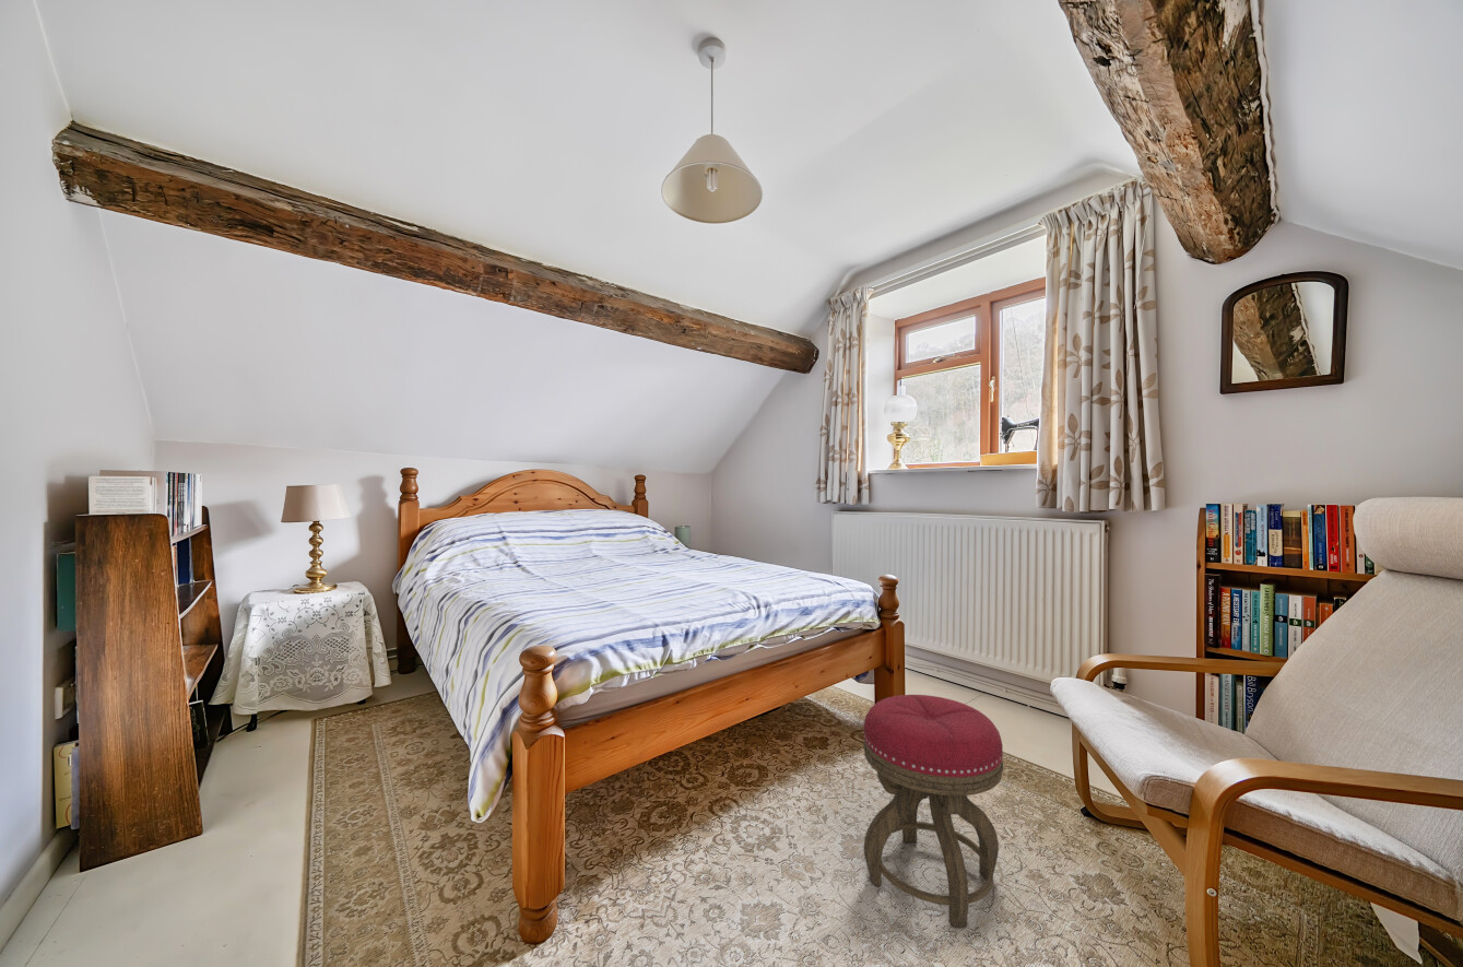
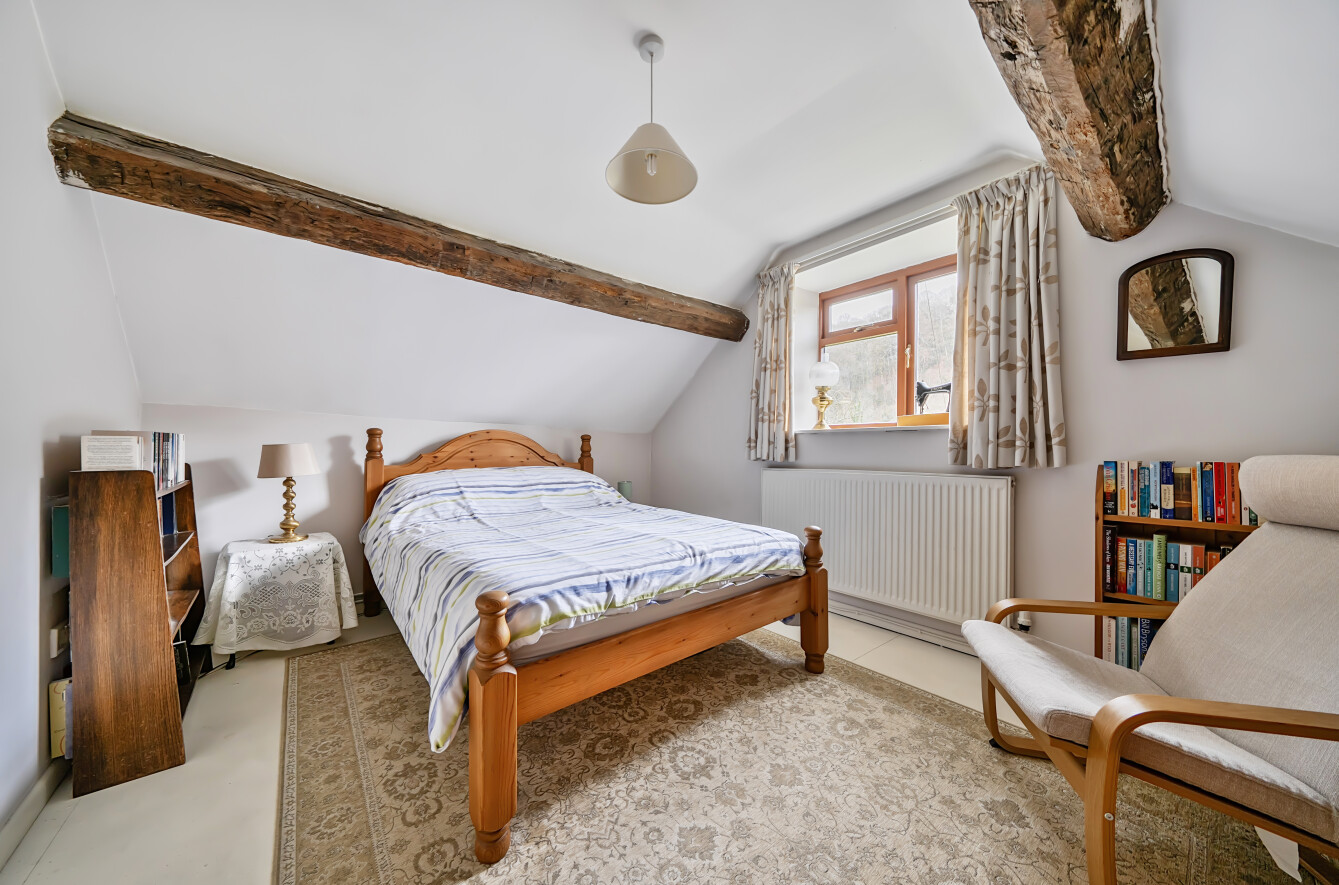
- stool (930, 794)
